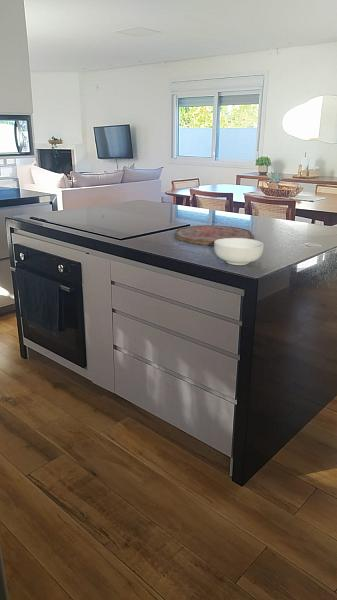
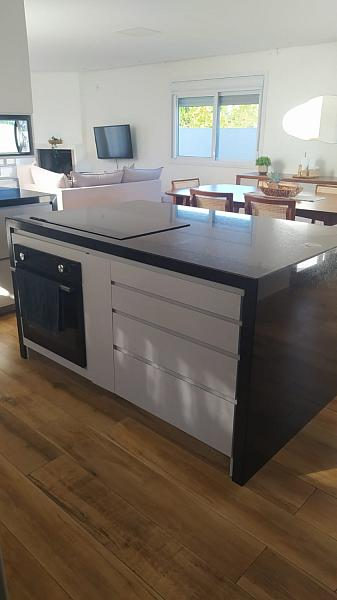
- cereal bowl (238, 252)
- cutting board (214, 234)
